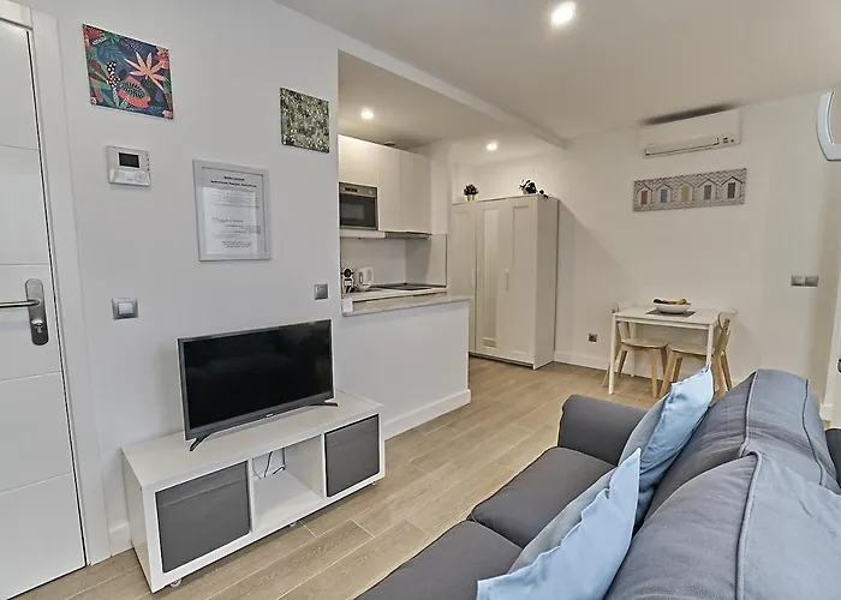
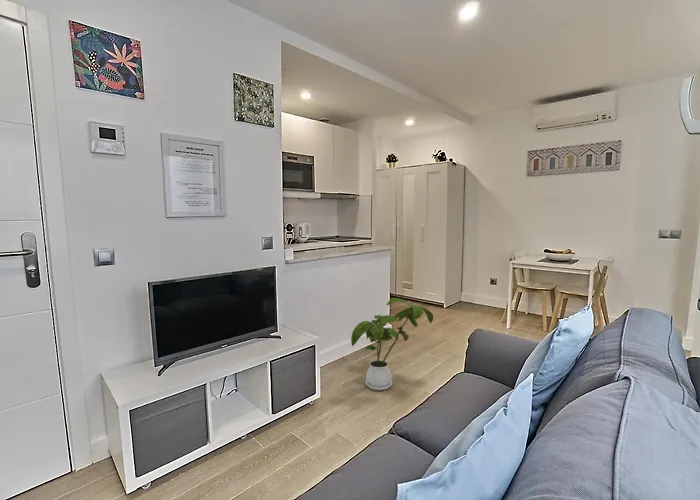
+ house plant (394, 341)
